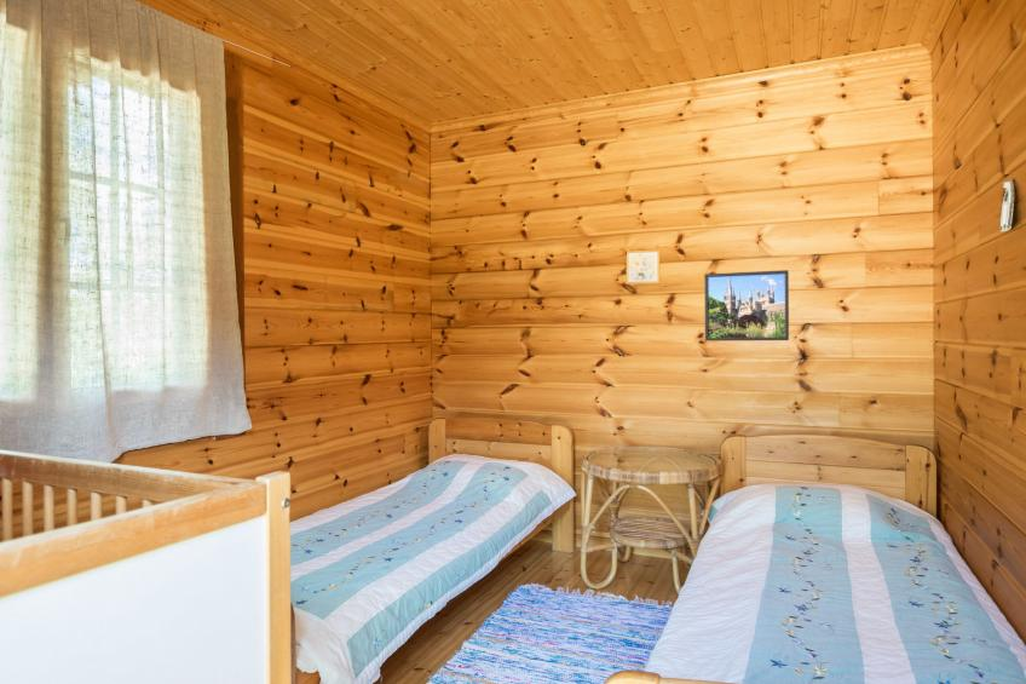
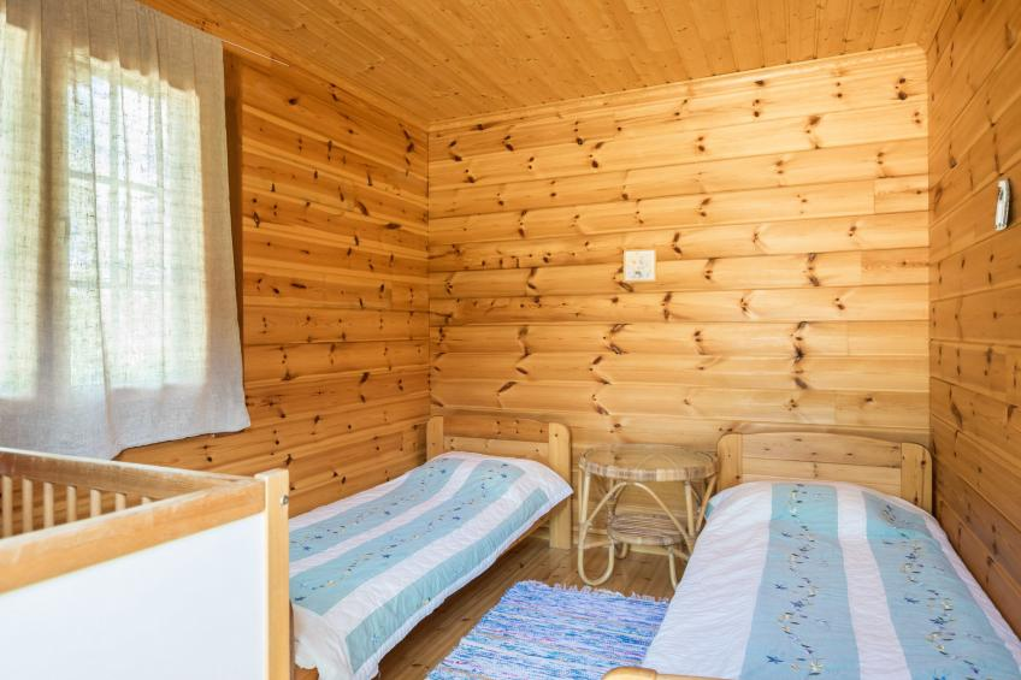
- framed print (745, 306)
